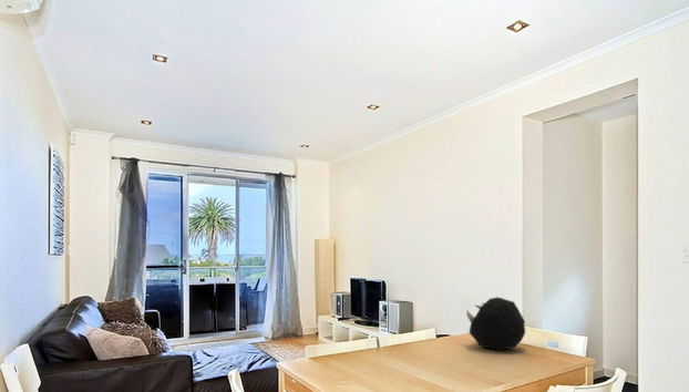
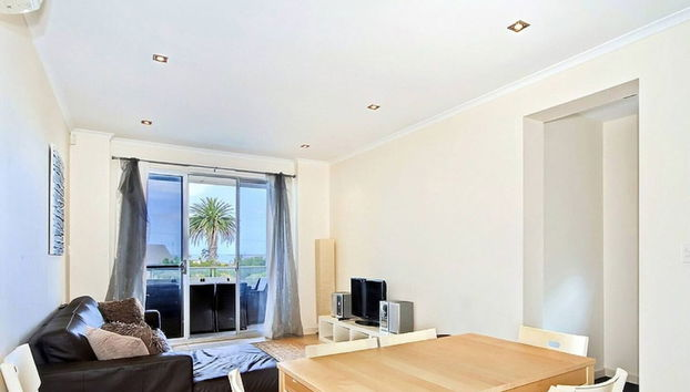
- decorative orb (495, 321)
